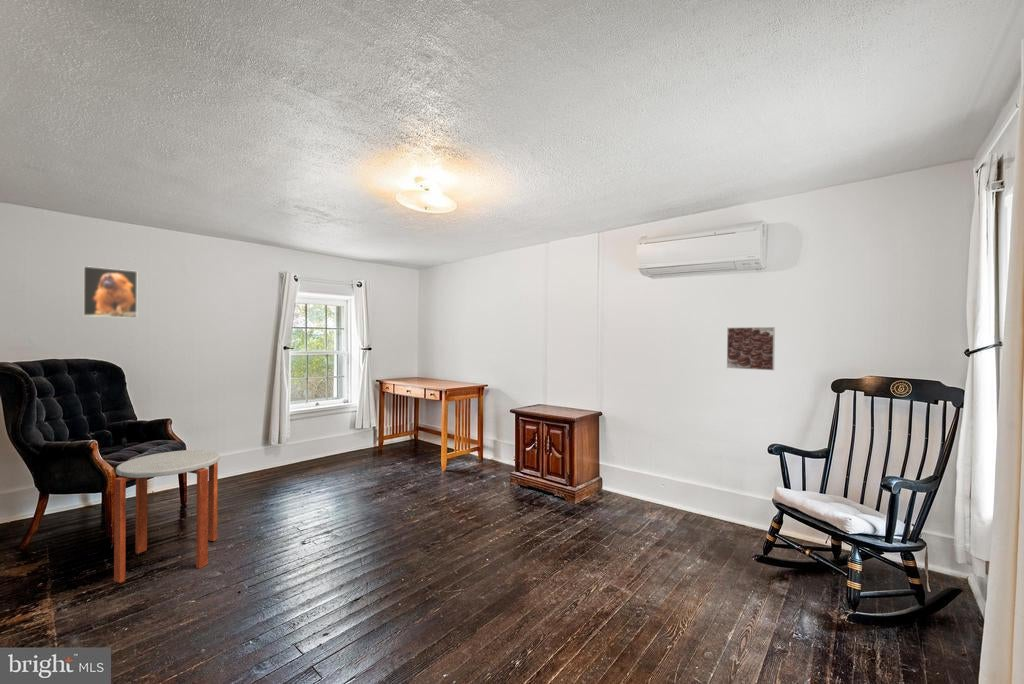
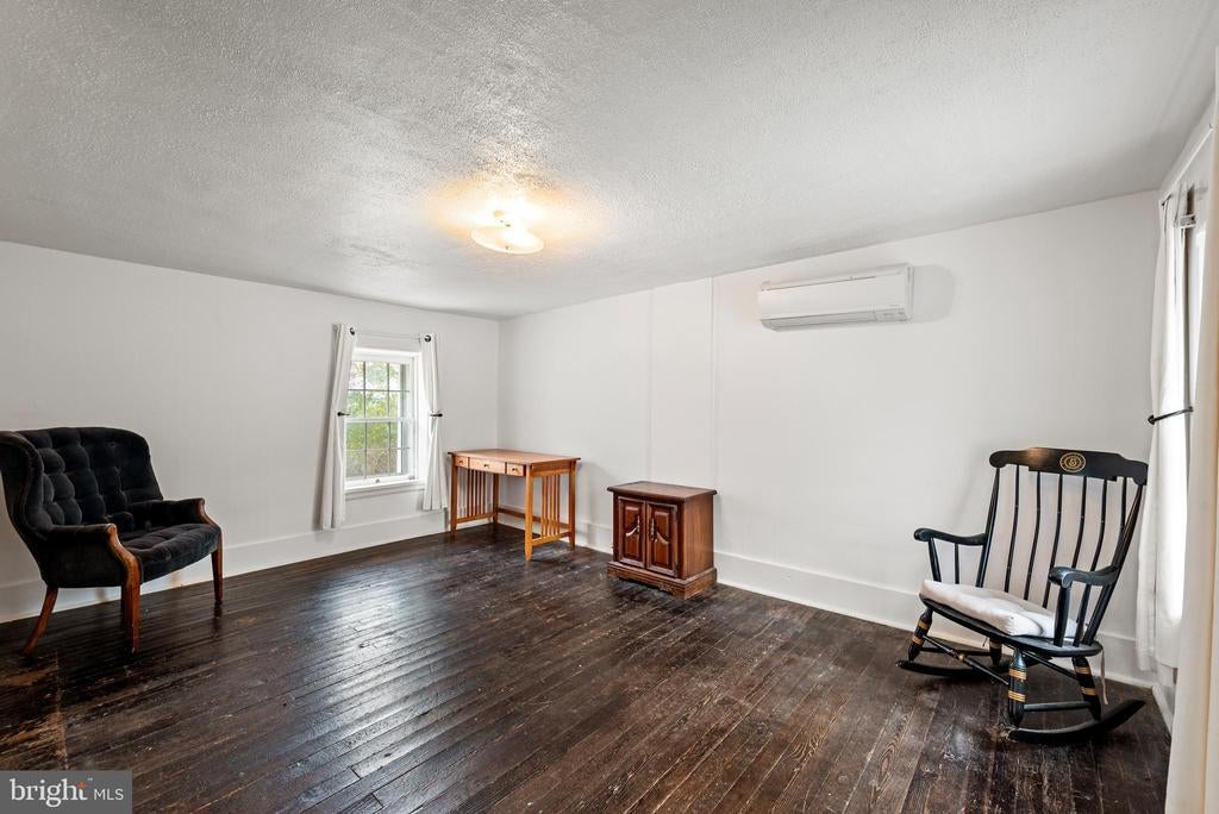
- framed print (111, 292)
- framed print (750, 348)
- side table (146, 509)
